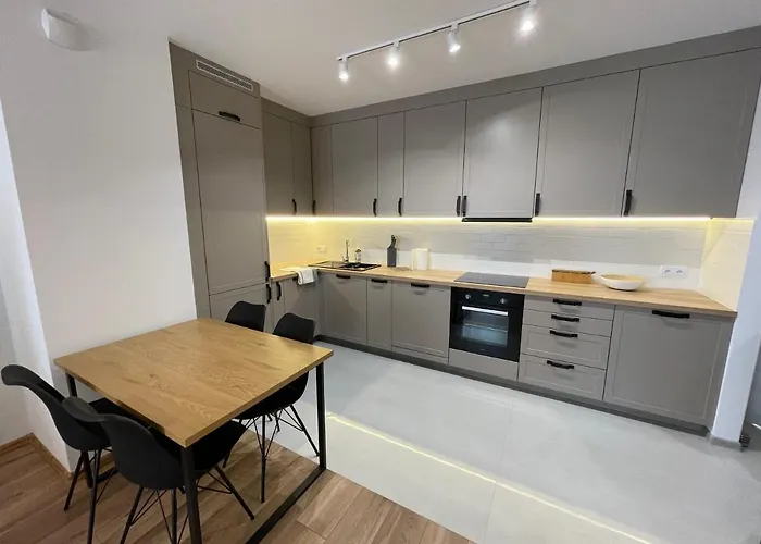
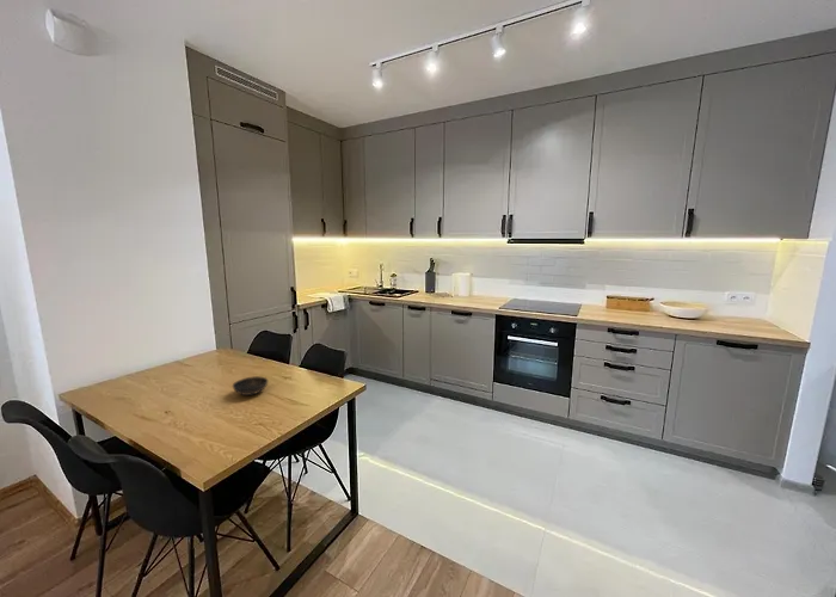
+ bowl (251, 387)
